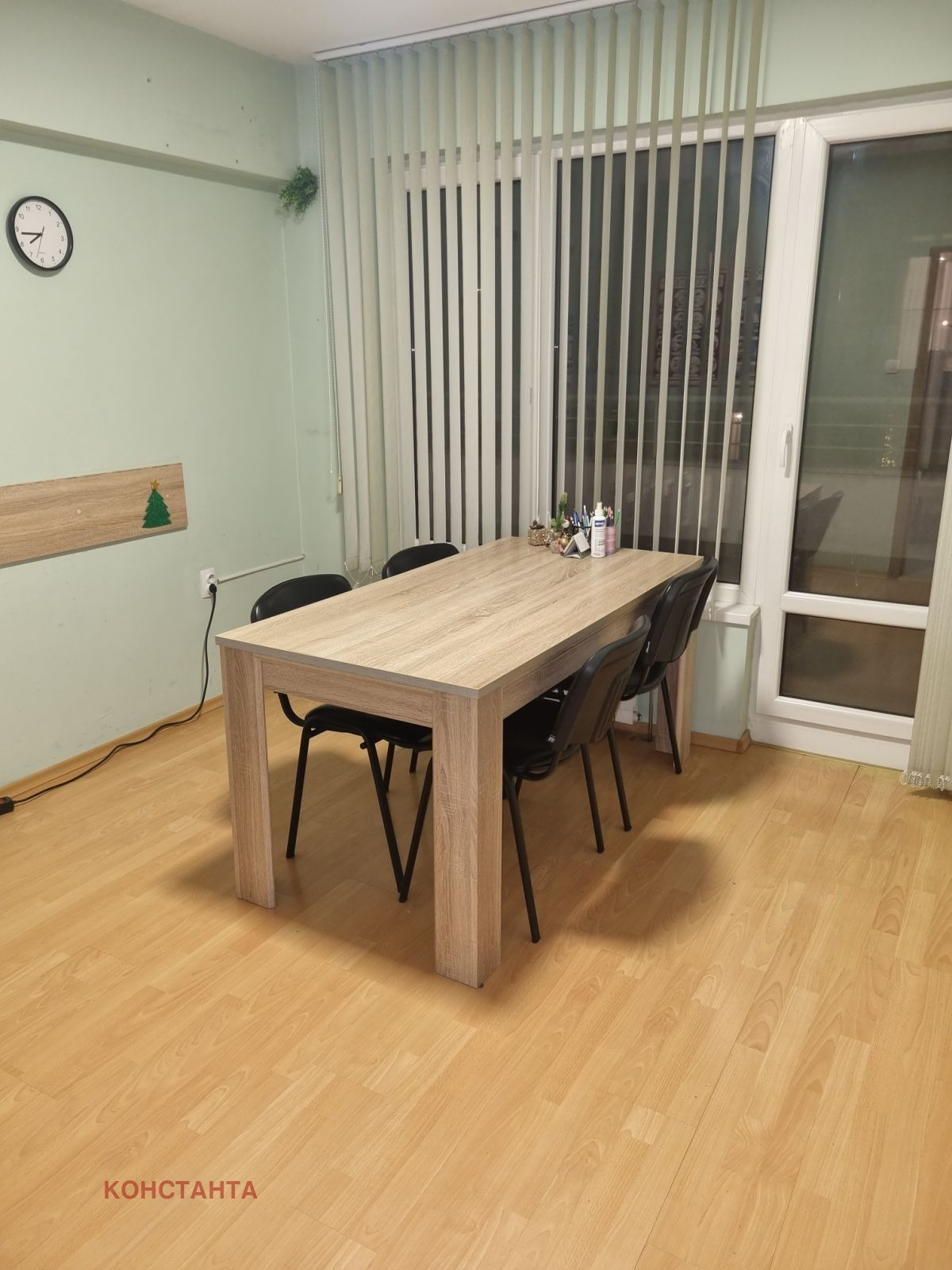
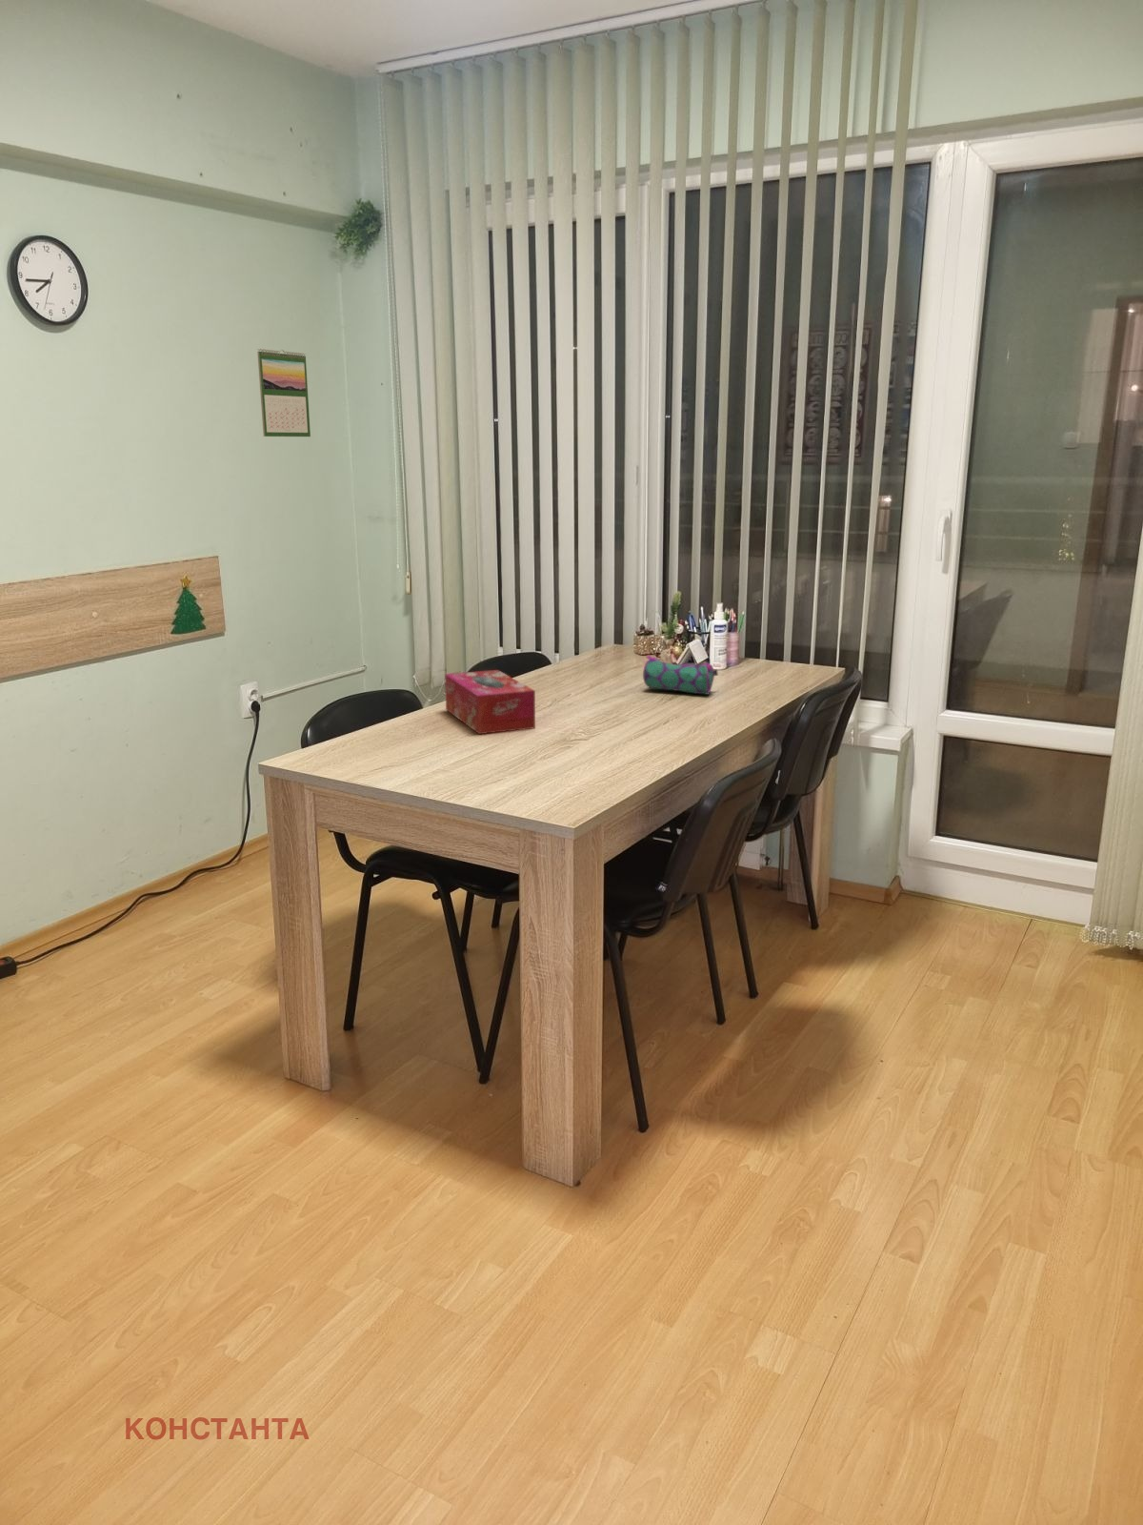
+ calendar (283, 393)
+ tissue box (489, 700)
+ pencil case (678, 675)
